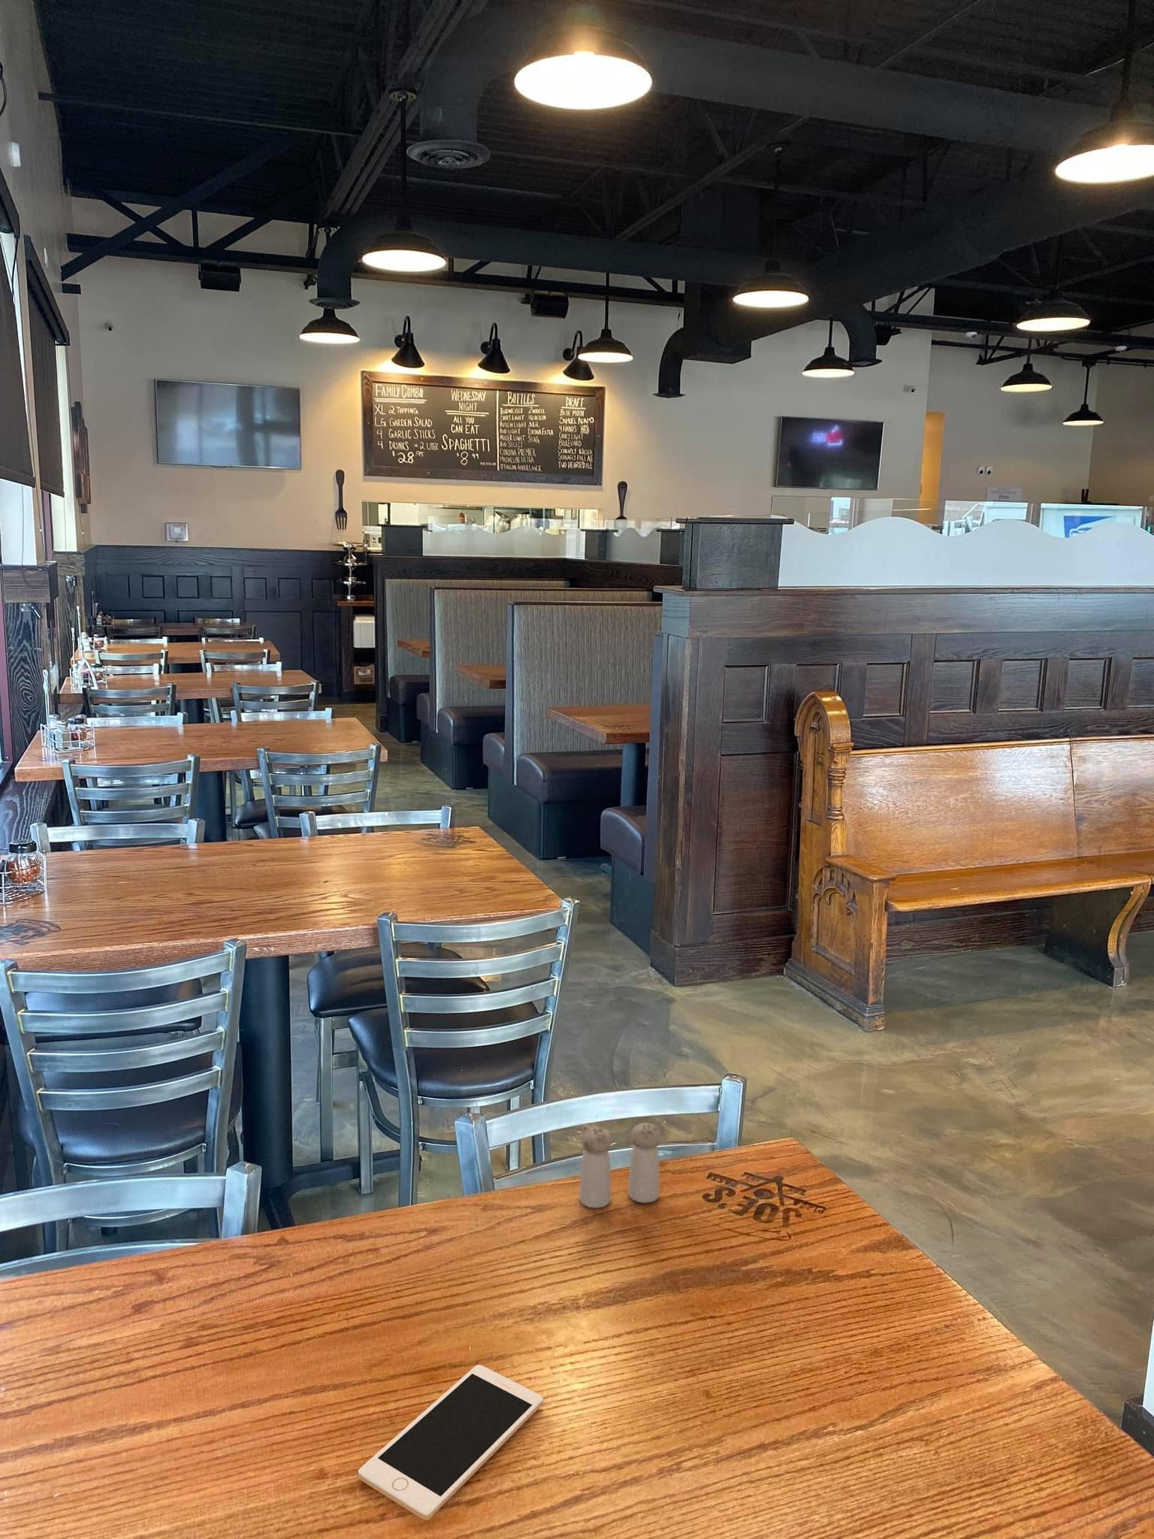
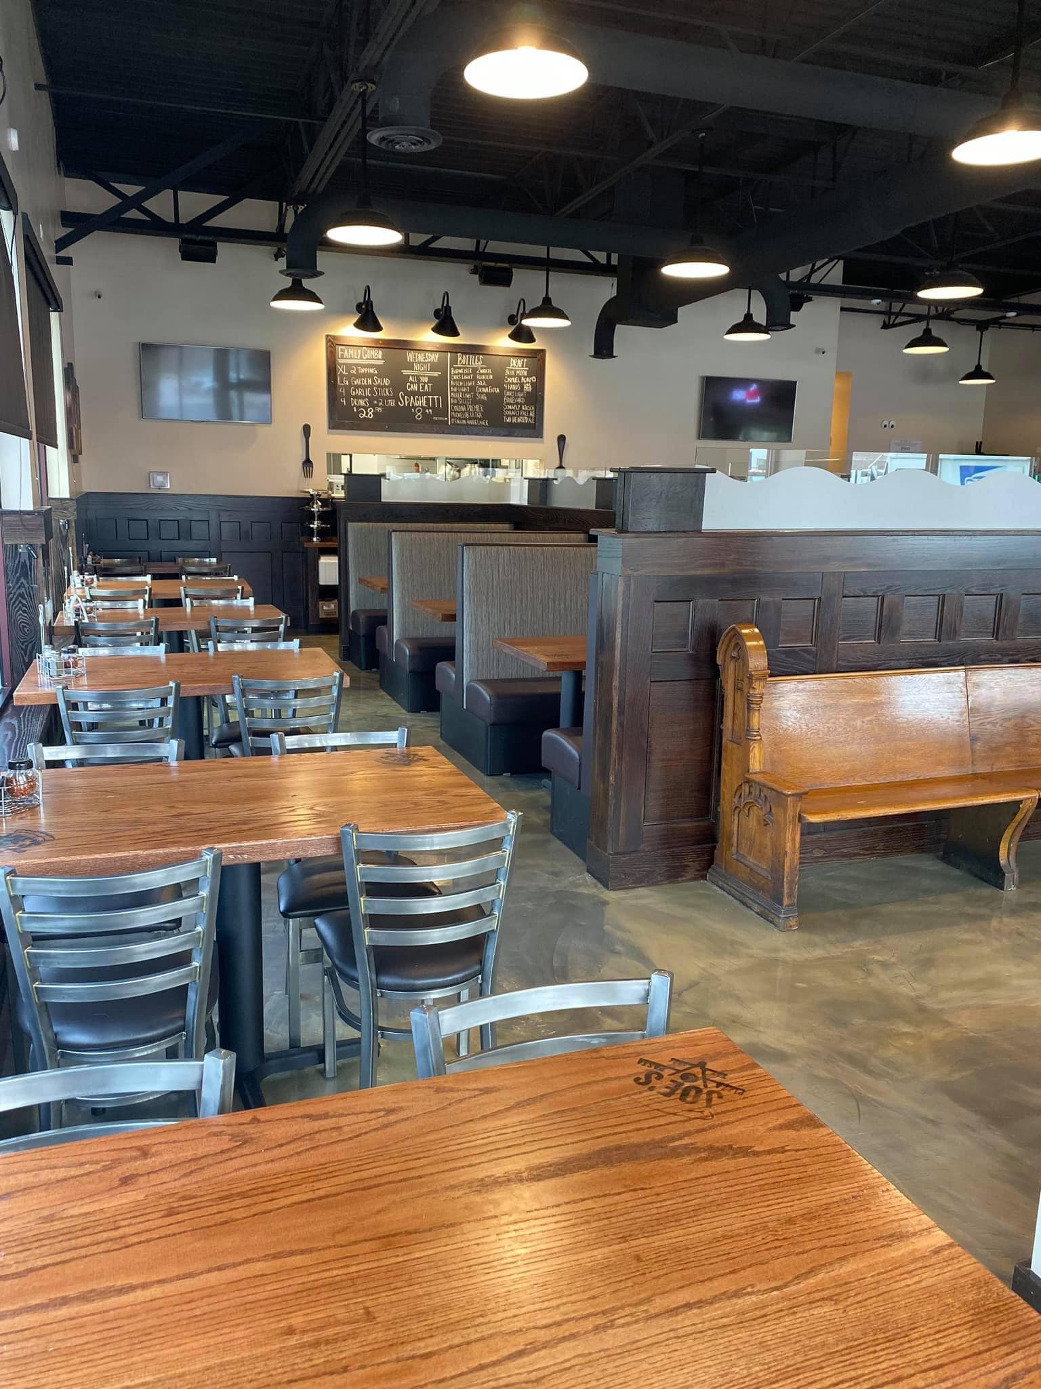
- salt and pepper shaker (629, 1163)
- cell phone (455, 1435)
